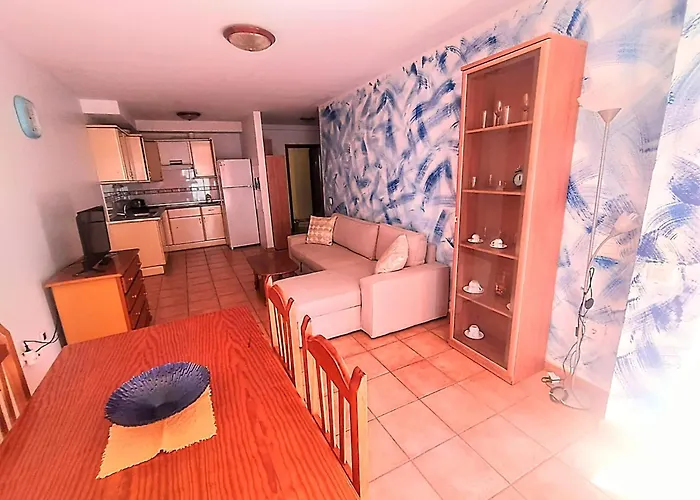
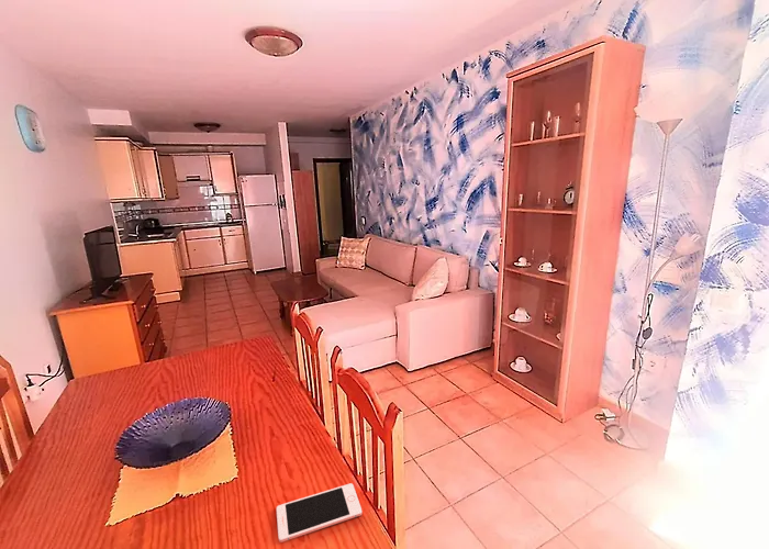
+ cell phone (319, 511)
